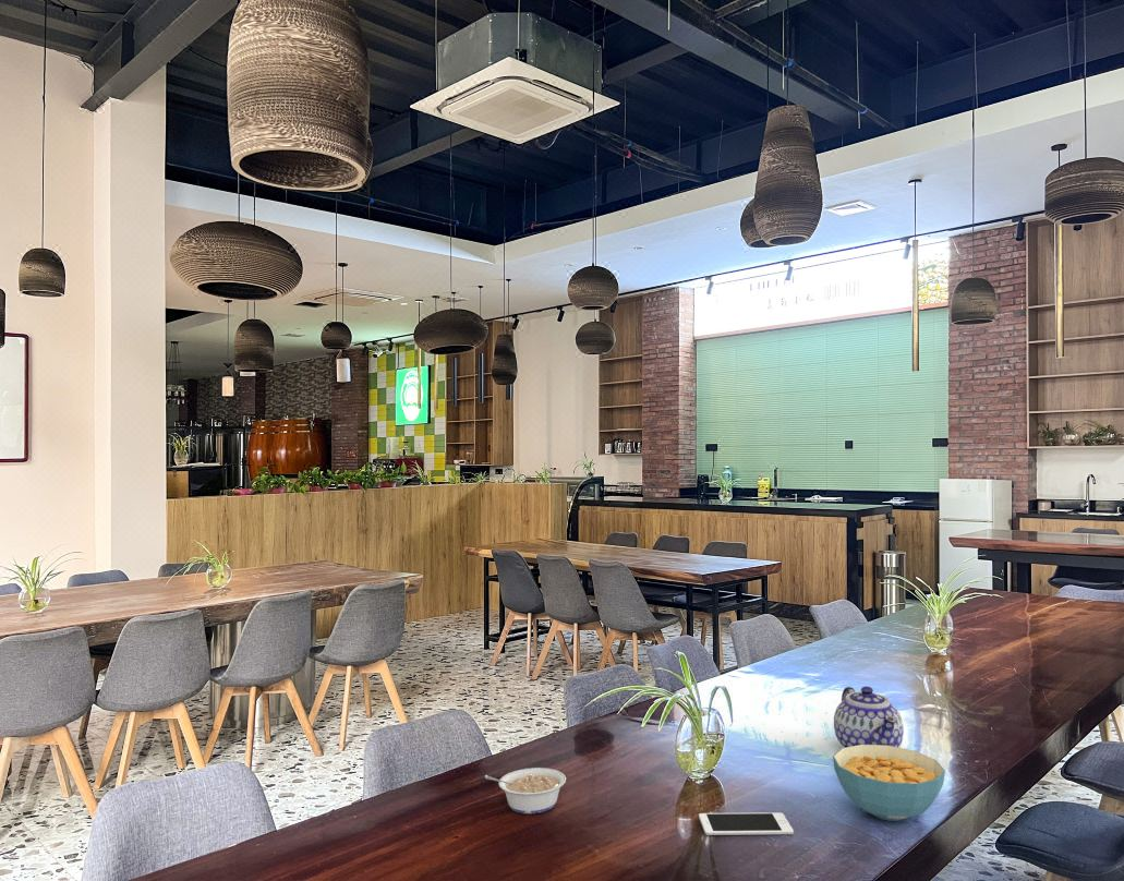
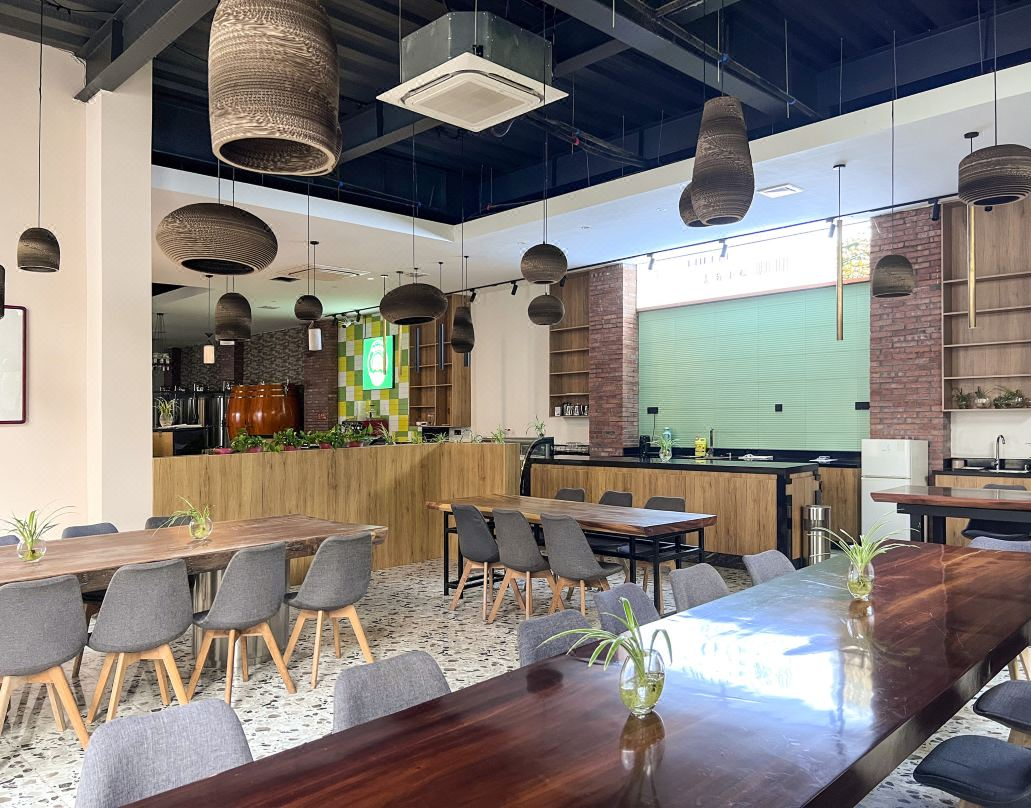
- cell phone (745, 823)
- legume (530, 791)
- cereal bowl (887, 788)
- teapot (868, 719)
